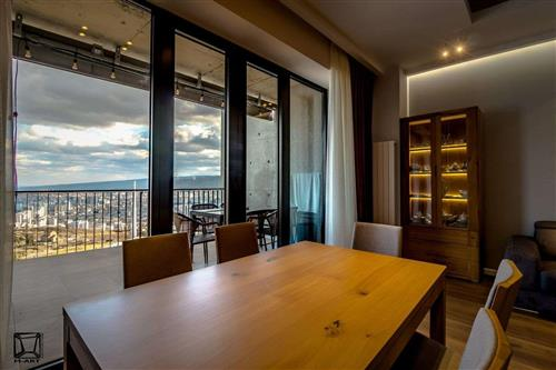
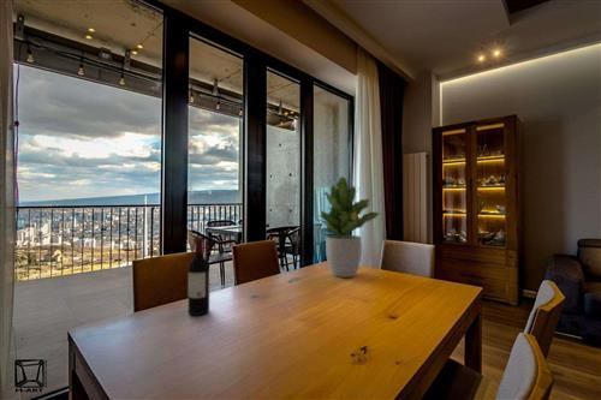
+ wine bottle (198, 275)
+ potted plant (344, 225)
